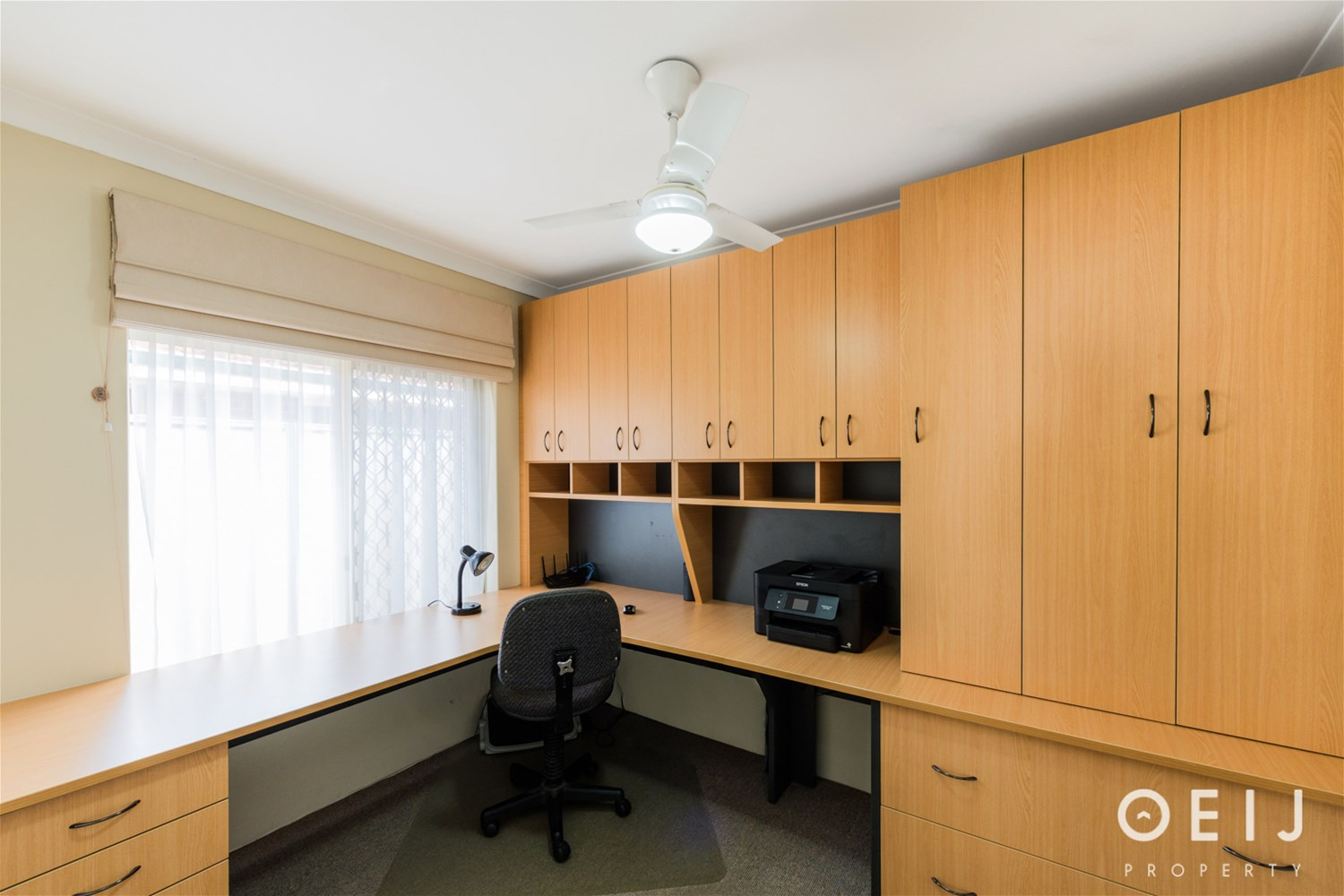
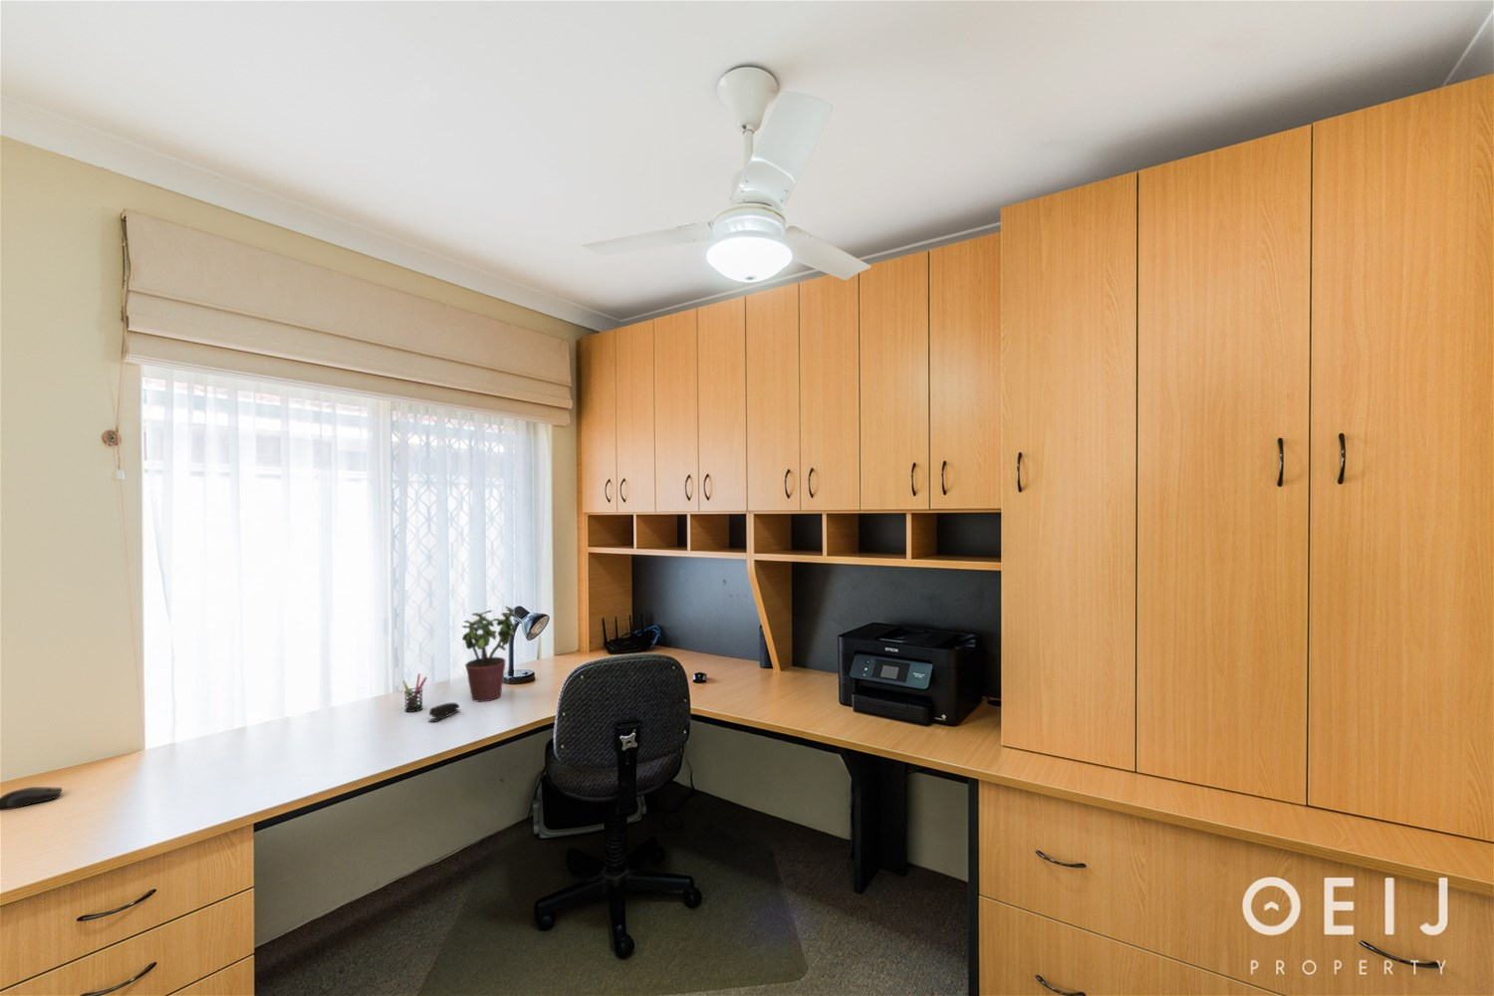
+ potted plant (486, 654)
+ pen holder (412, 693)
+ computer mouse (31, 794)
+ stapler (445, 709)
